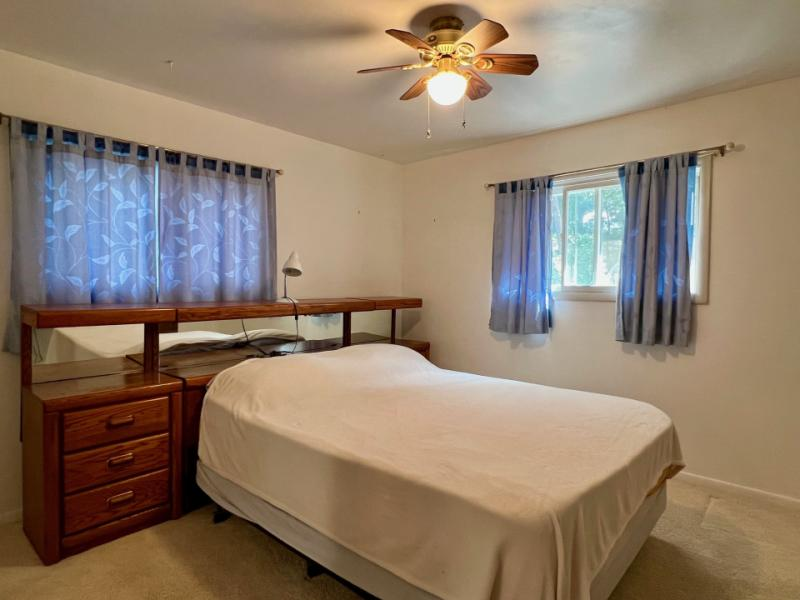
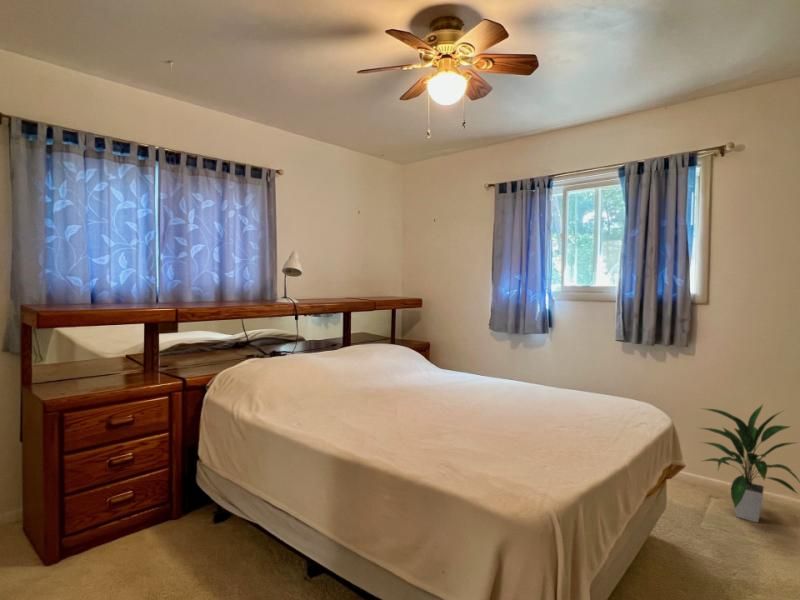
+ indoor plant (746, 460)
